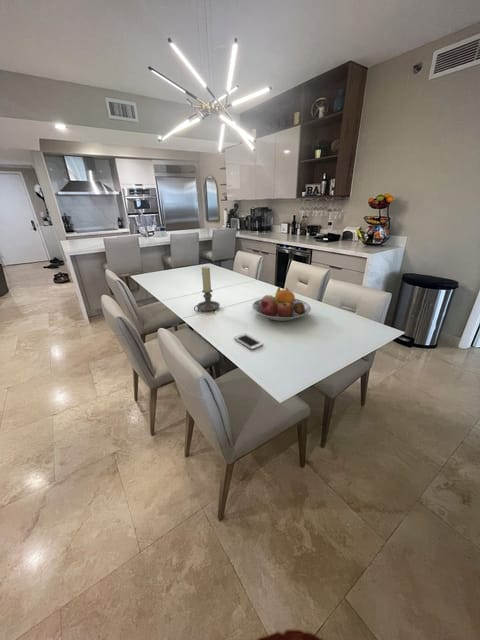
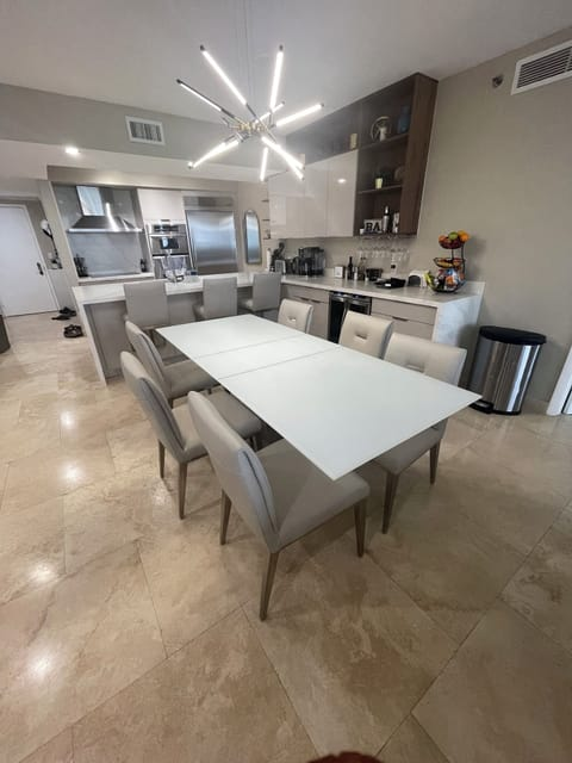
- candle holder (204, 288)
- fruit bowl (281, 304)
- cell phone (248, 341)
